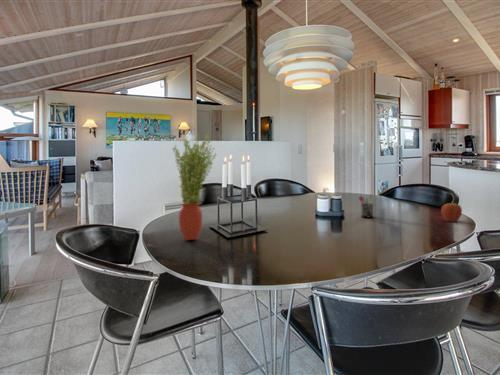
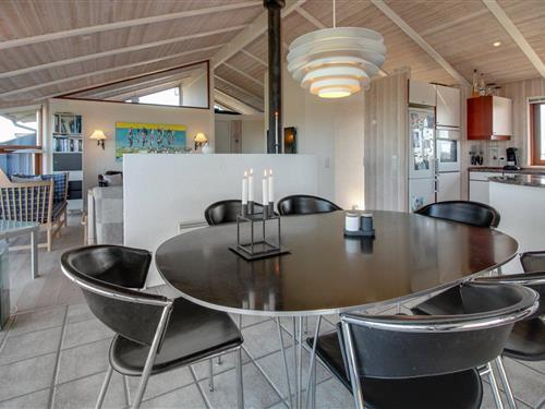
- potted plant (195, 186)
- fruit (451, 211)
- pen holder (366, 205)
